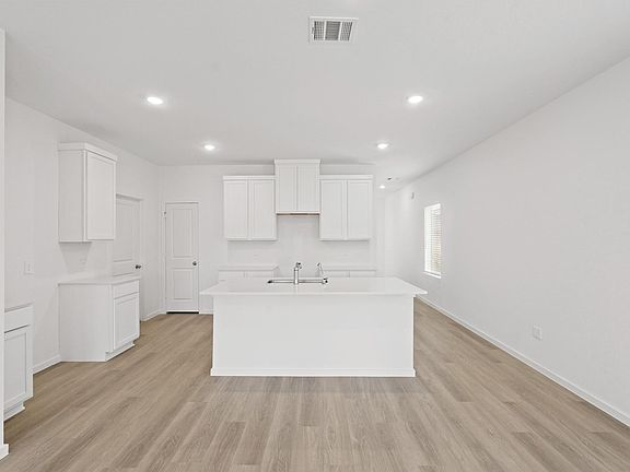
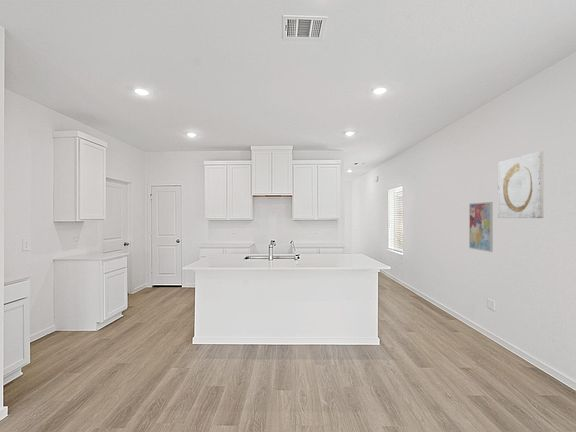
+ wall art (480, 226)
+ wall art (518, 187)
